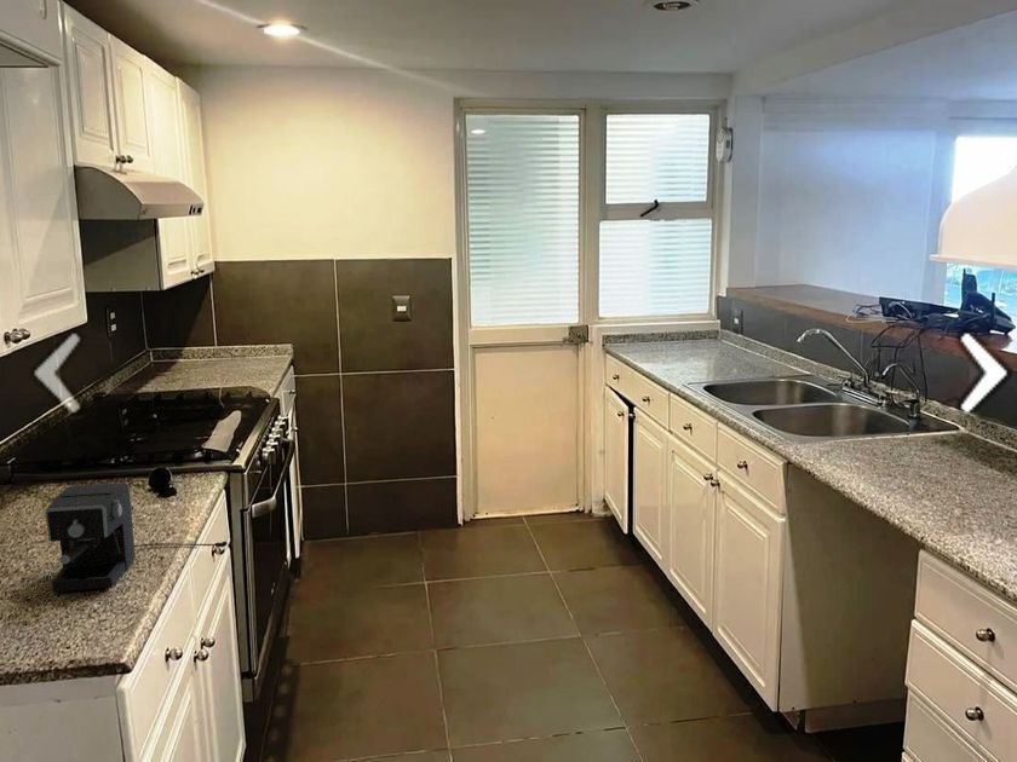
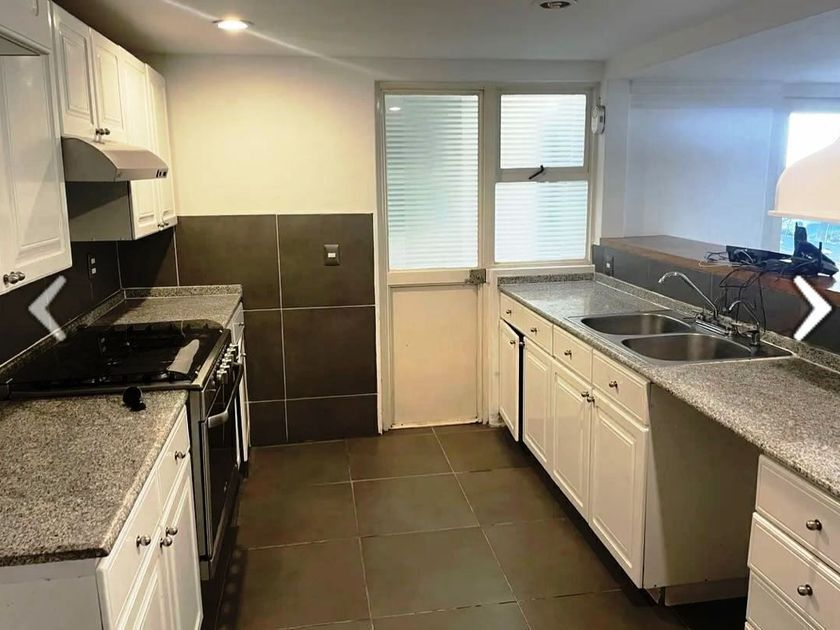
- coffee maker (132, 529)
